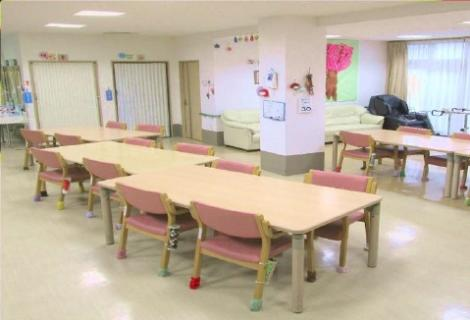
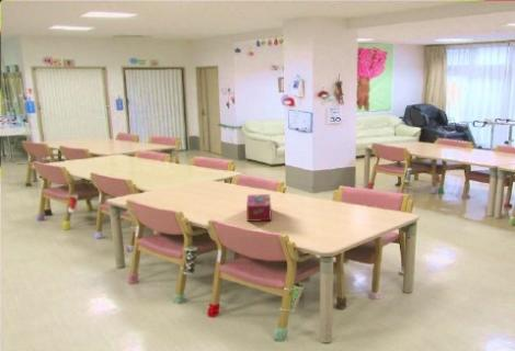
+ tissue box (259, 207)
